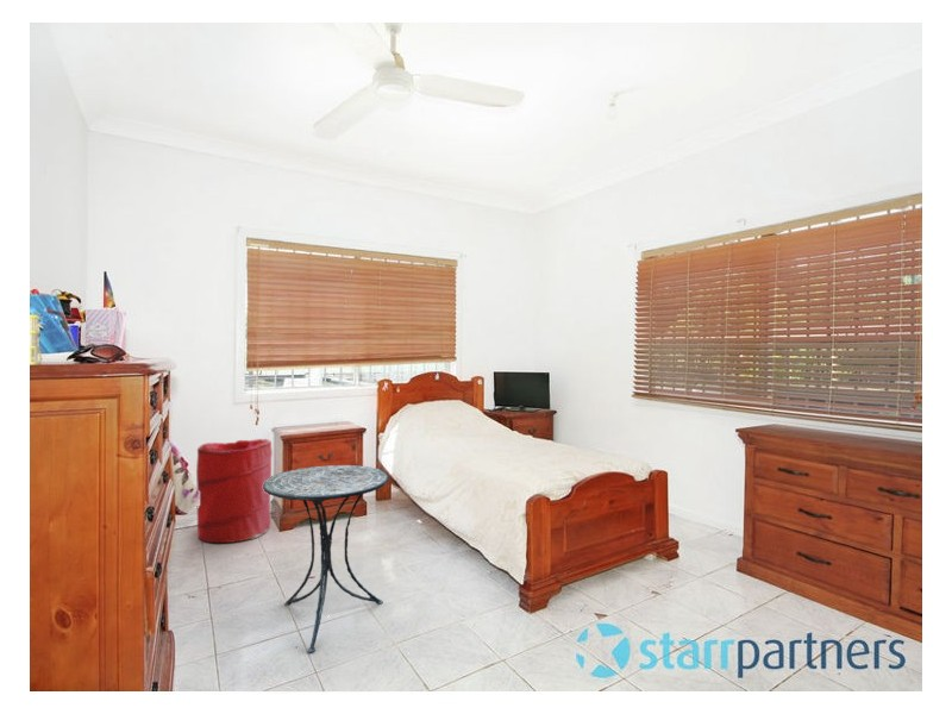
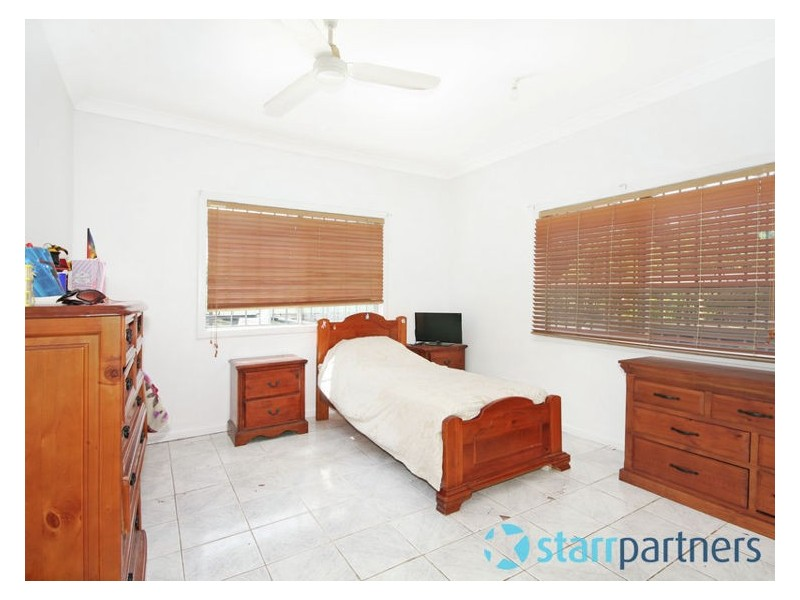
- side table (327, 547)
- laundry hamper (234, 486)
